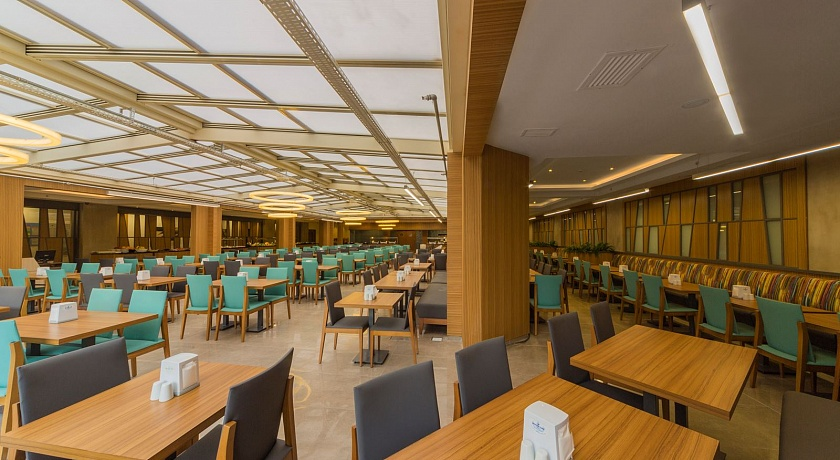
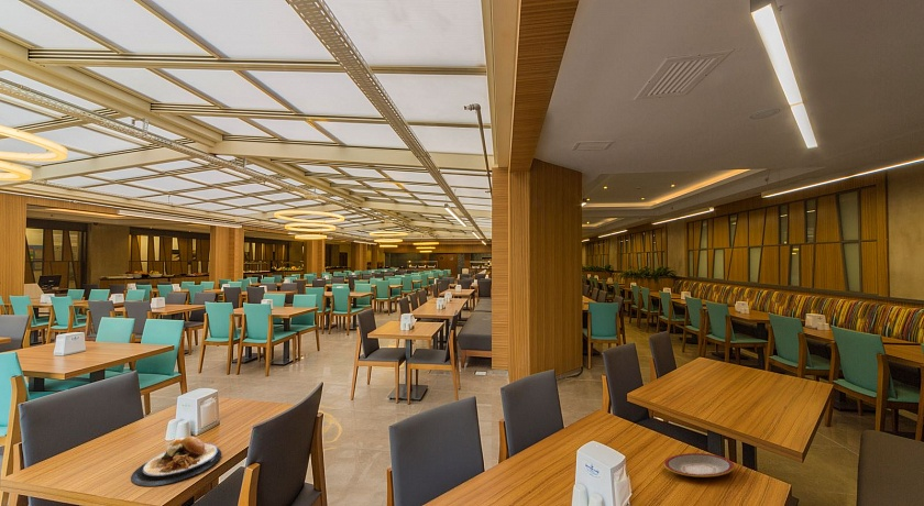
+ plate (178, 454)
+ plate (698, 466)
